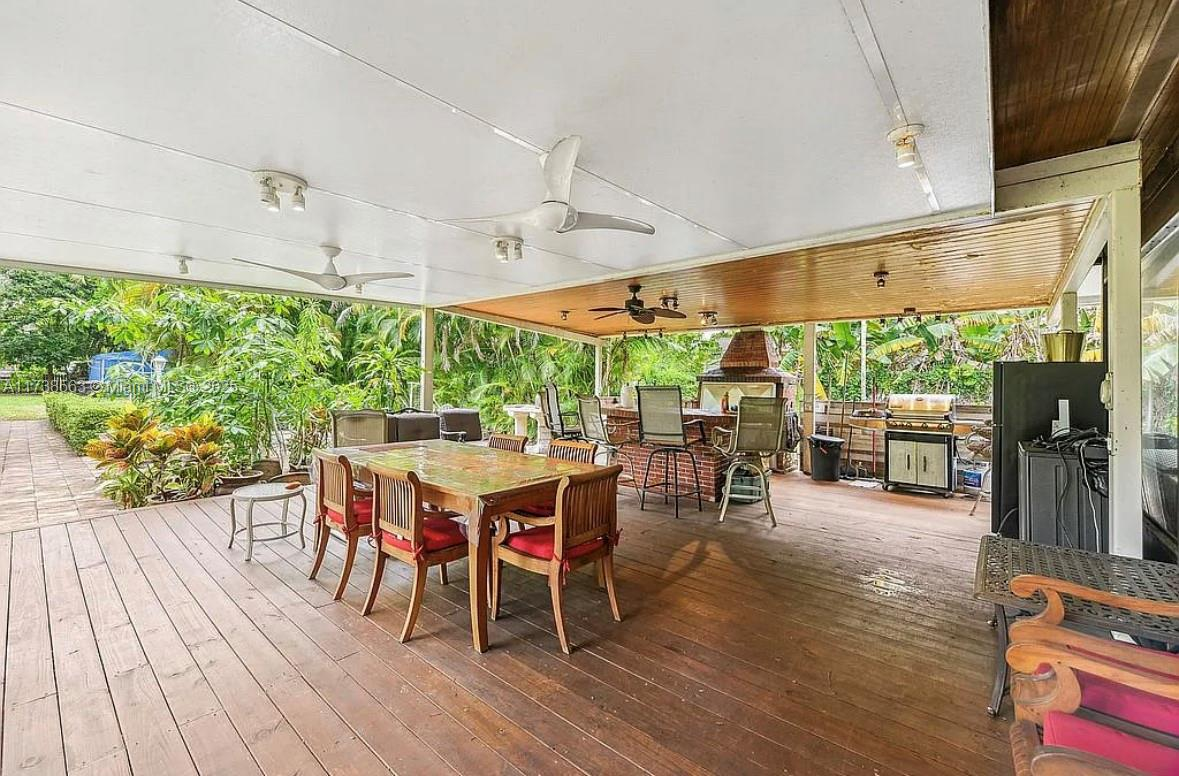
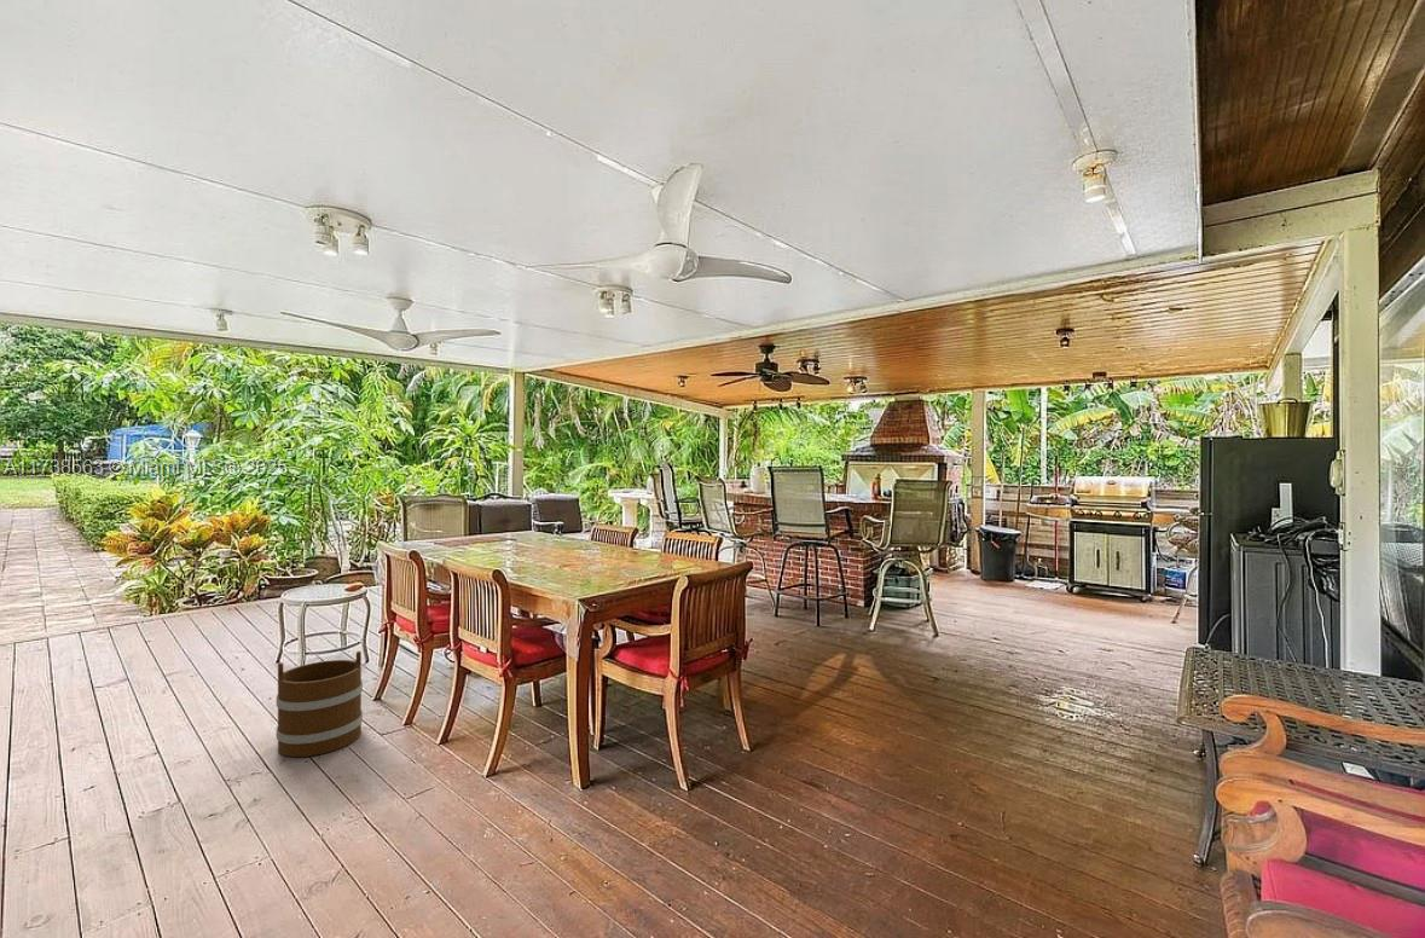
+ bucket (320, 699)
